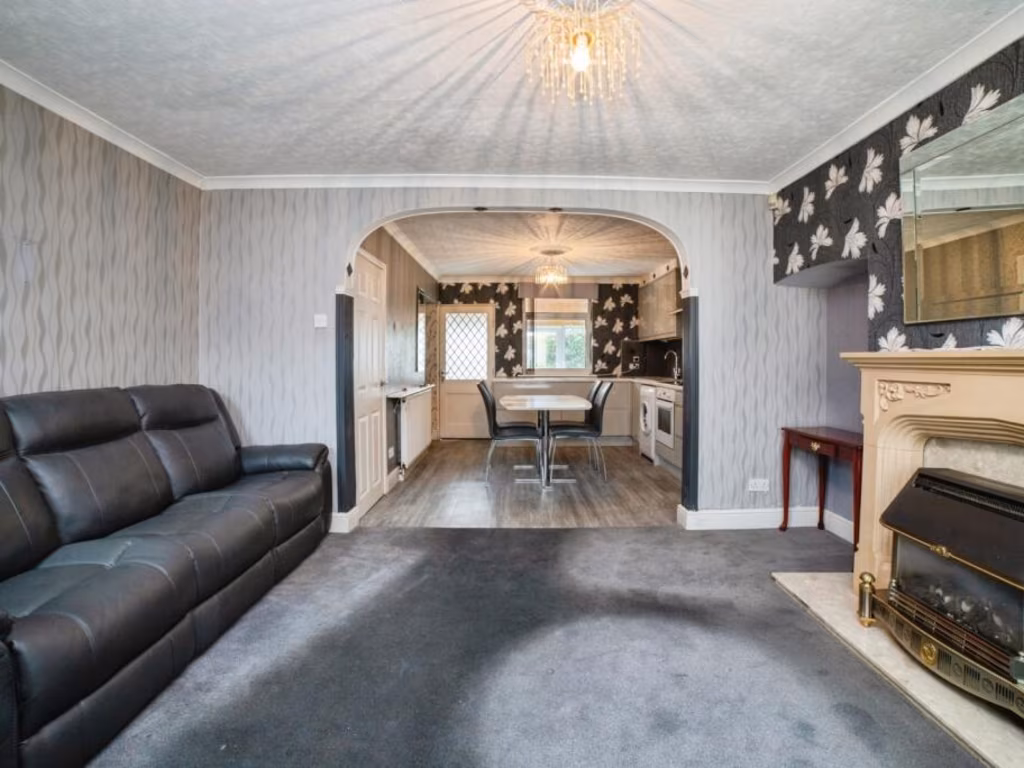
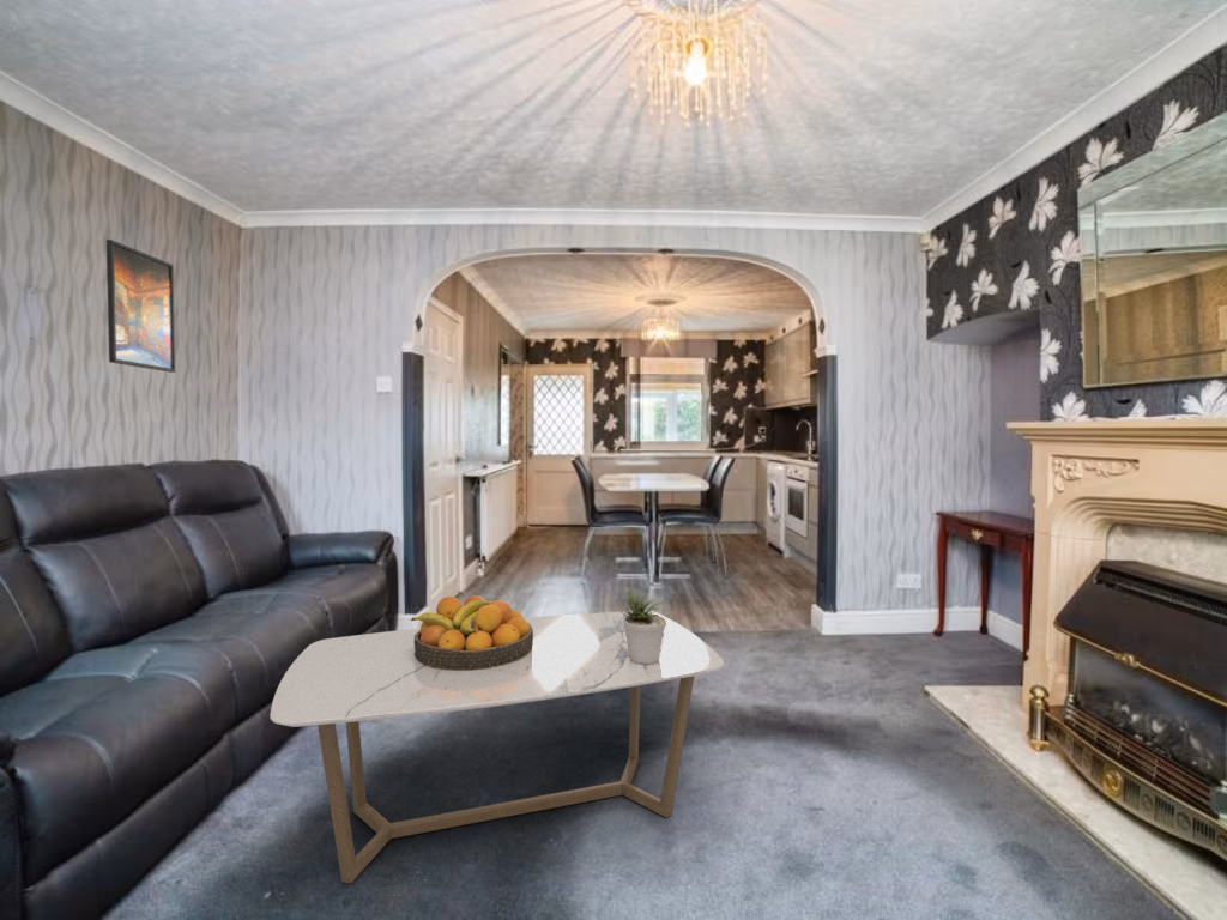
+ potted plant (643, 623)
+ coffee table (503, 704)
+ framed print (143, 310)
+ fruit bowl (475, 623)
